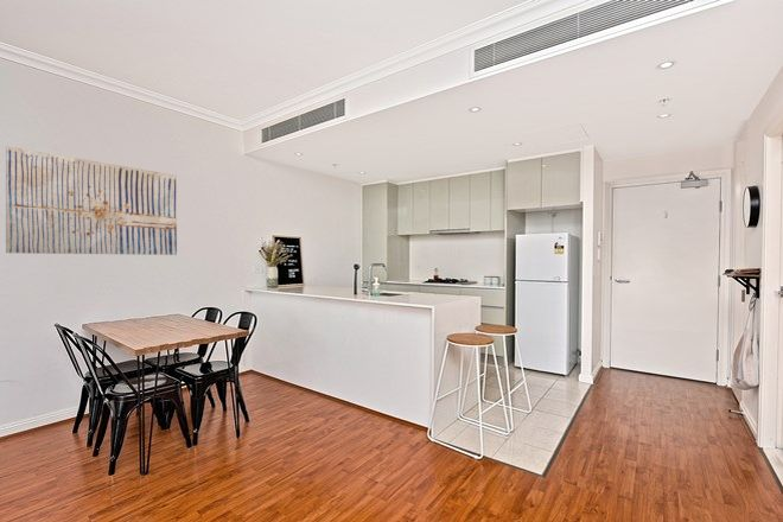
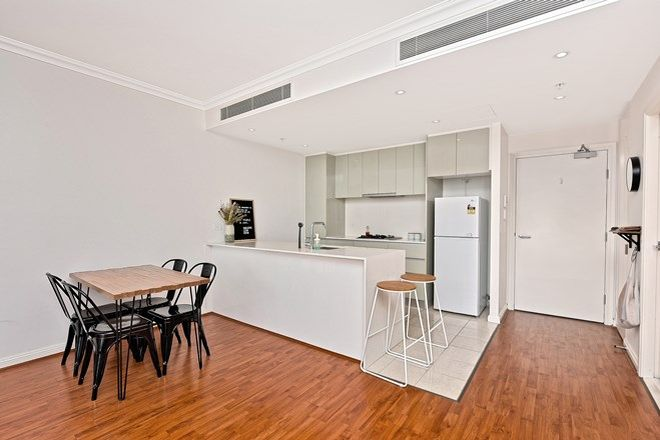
- wall art (103, 208)
